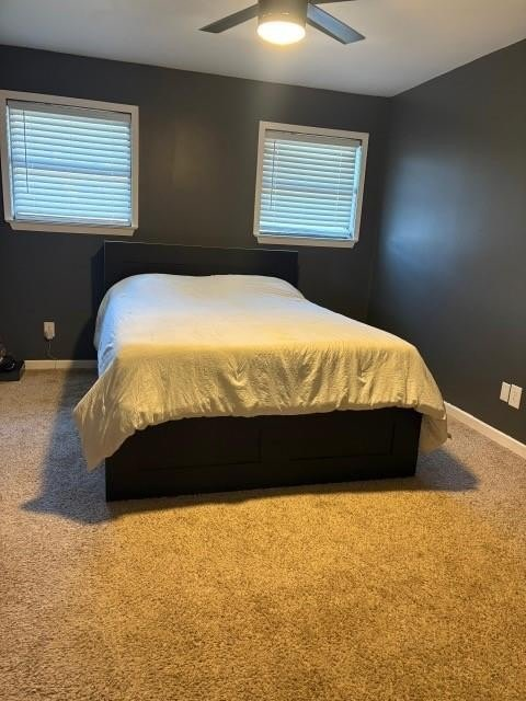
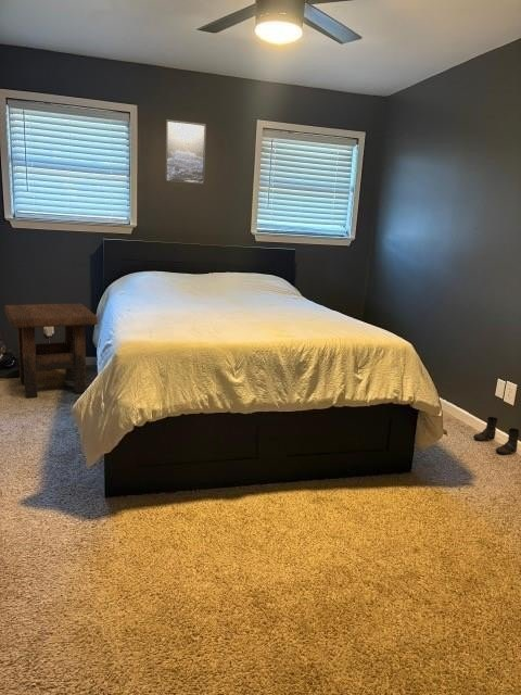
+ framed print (185, 152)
+ side table (51, 349)
+ boots (494, 434)
